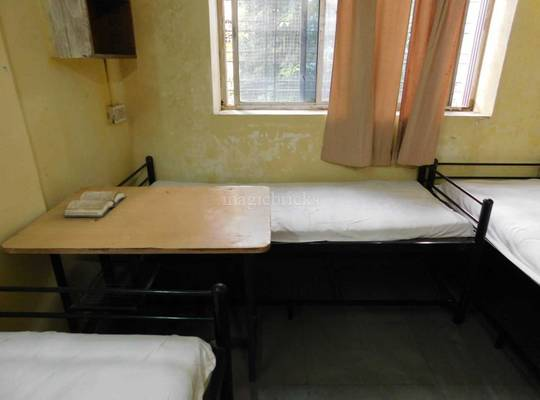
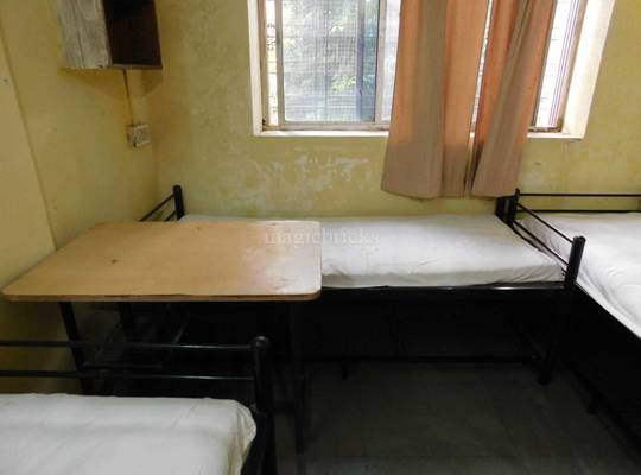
- diary (96, 201)
